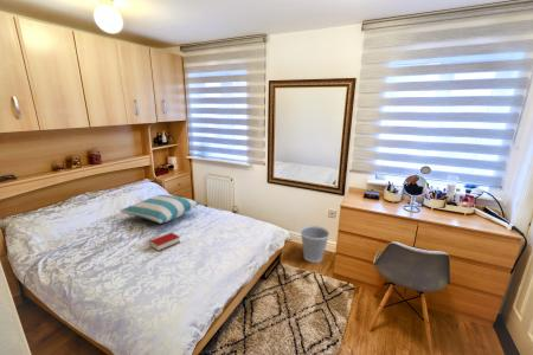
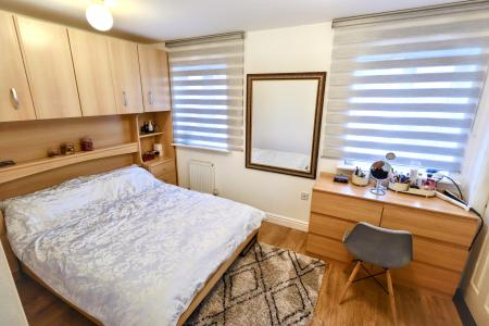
- book (165, 240)
- pillow (161, 207)
- wastebasket (314, 244)
